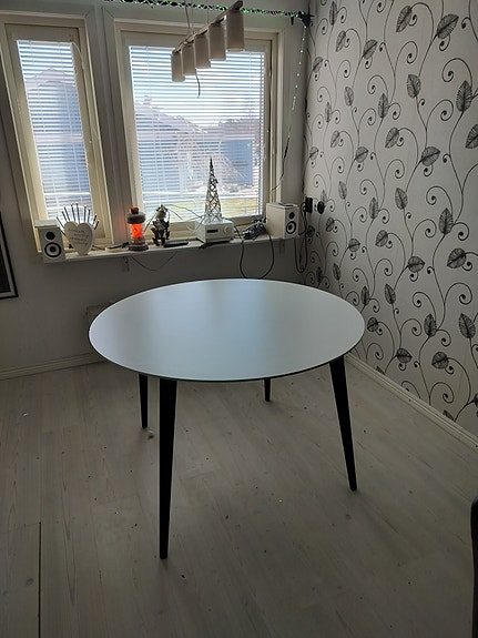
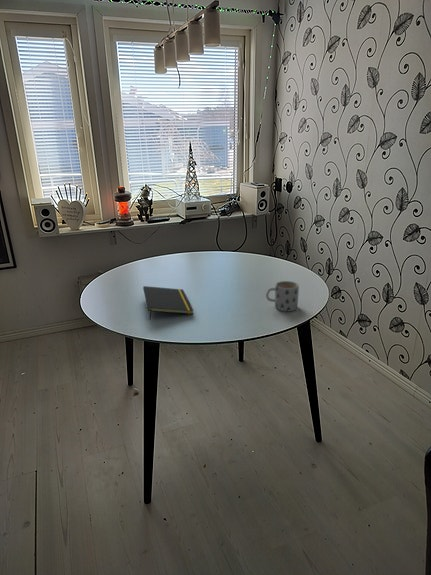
+ notepad (167, 299)
+ mug (282, 296)
